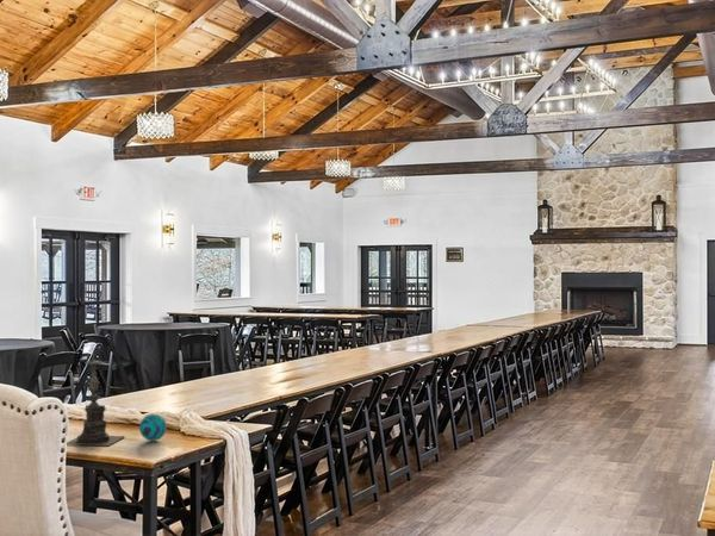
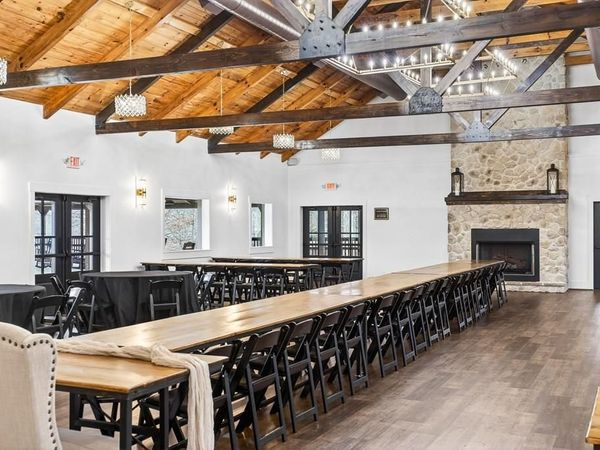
- decorative ball (153, 426)
- candle holder (94, 394)
